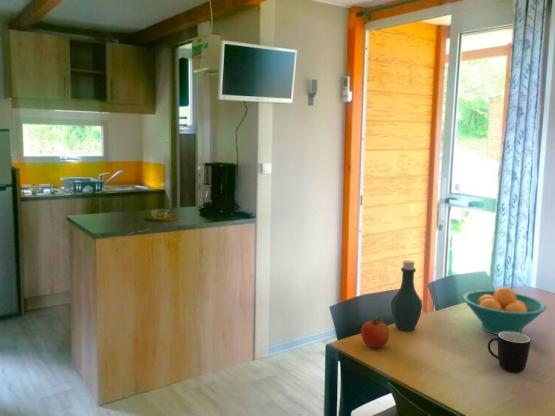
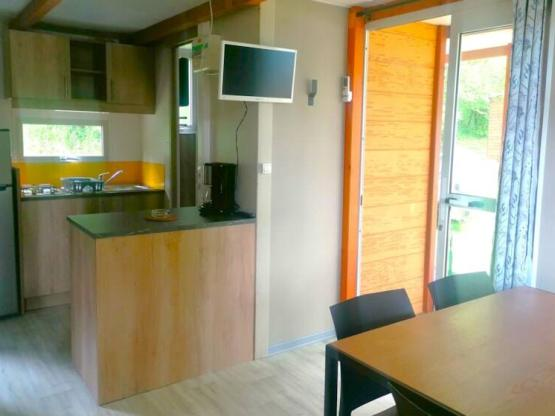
- fruit bowl (503, 308)
- bottle (407, 294)
- fruit (375, 331)
- mug (507, 351)
